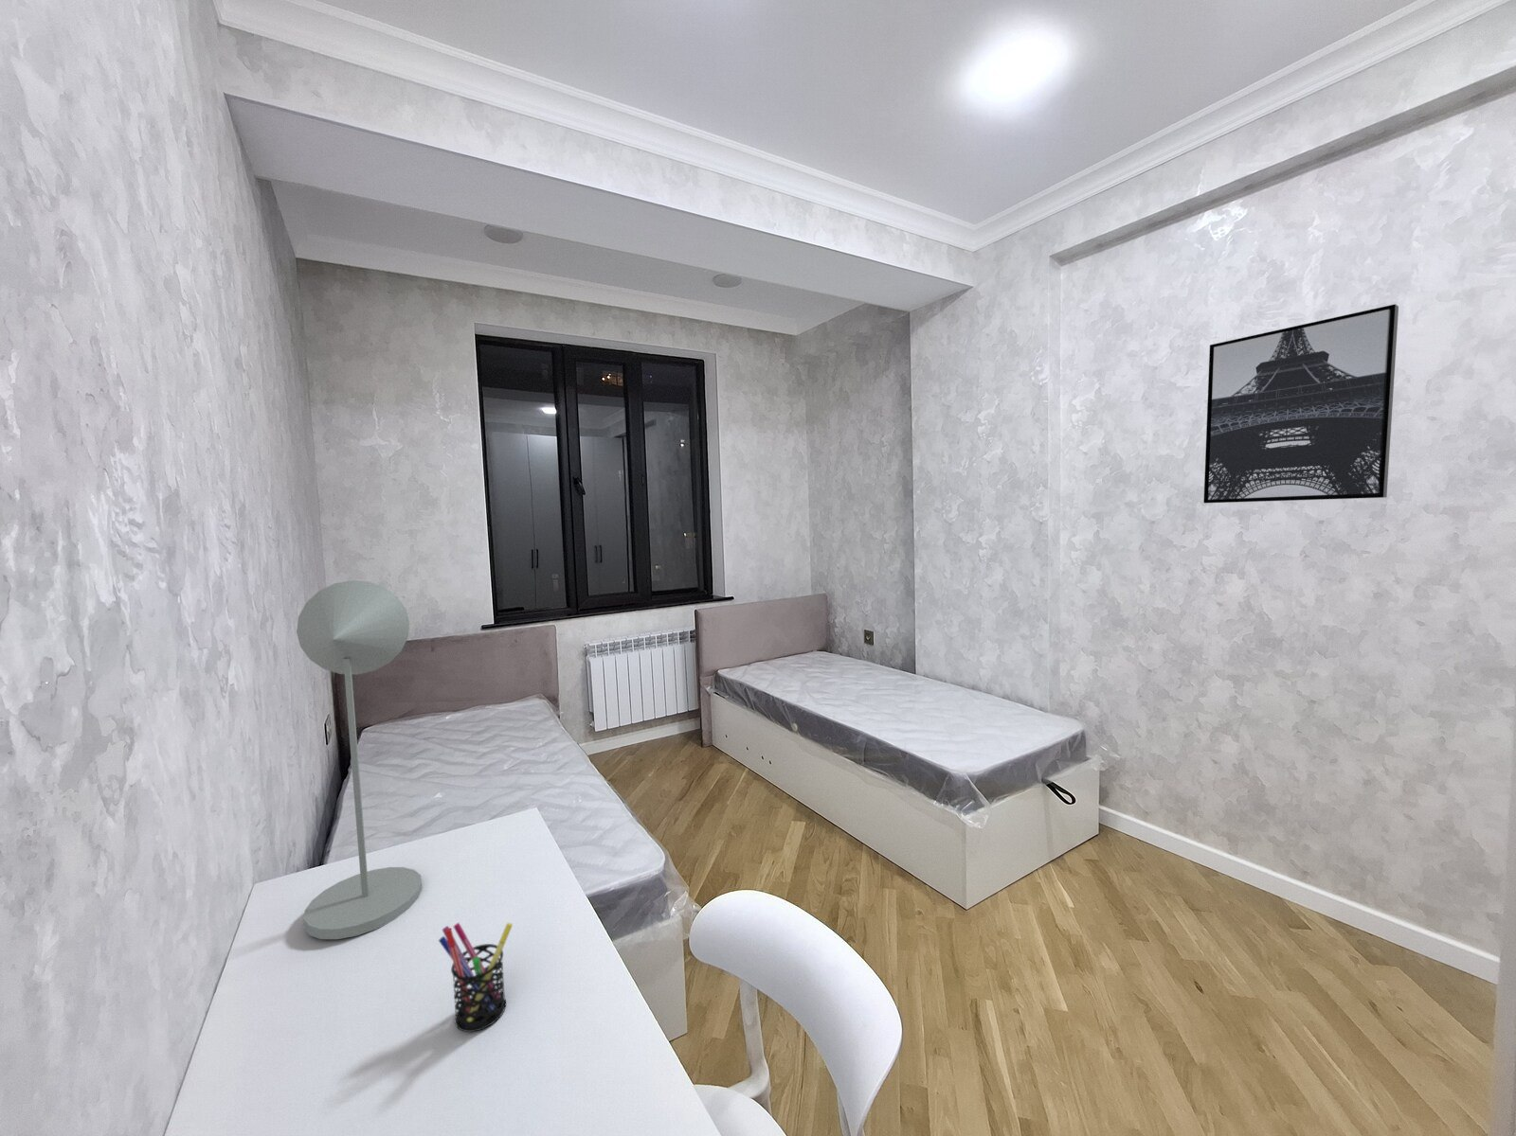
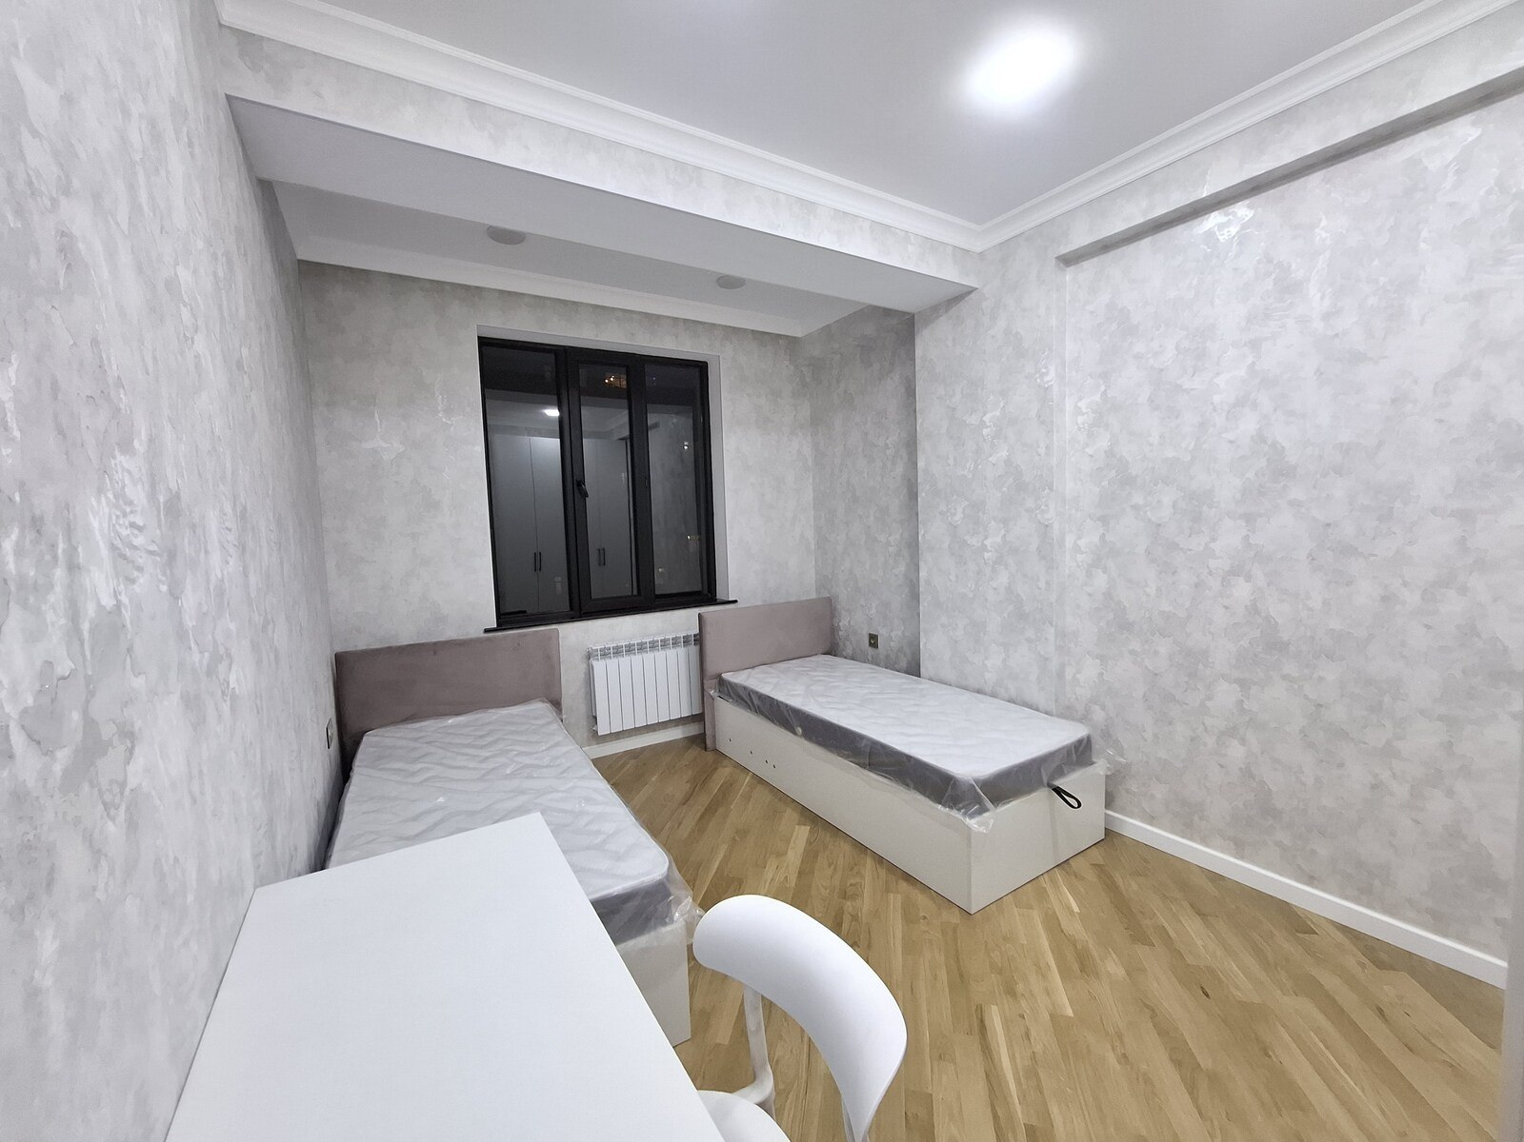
- pen holder (475, 971)
- wall art (1290, 414)
- desk lamp (353, 748)
